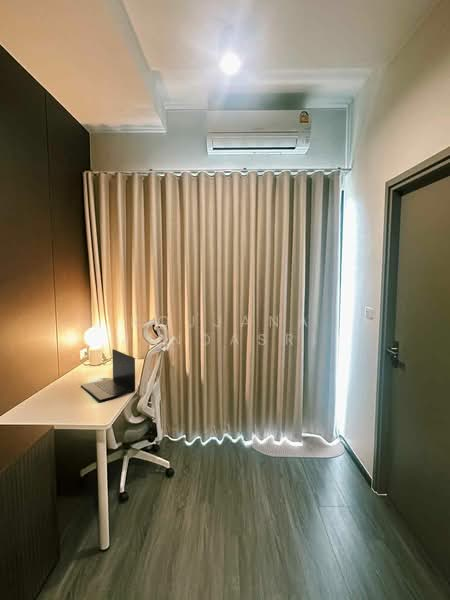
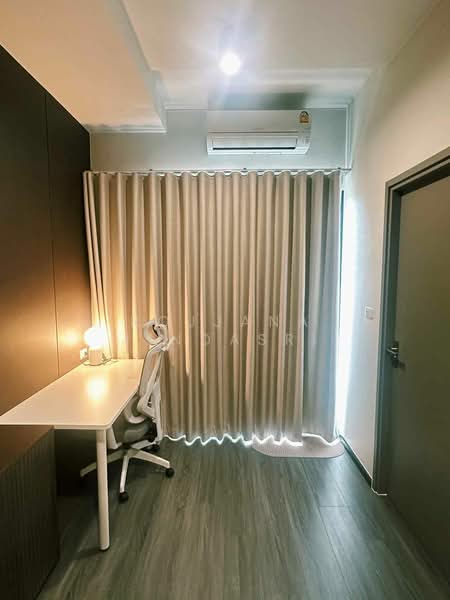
- laptop (113, 372)
